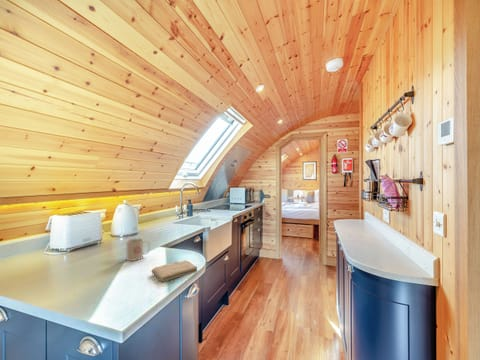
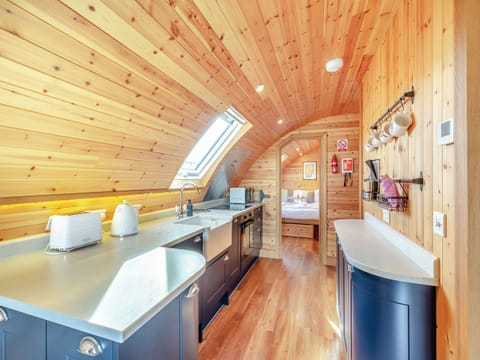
- washcloth (175, 269)
- mug (138, 248)
